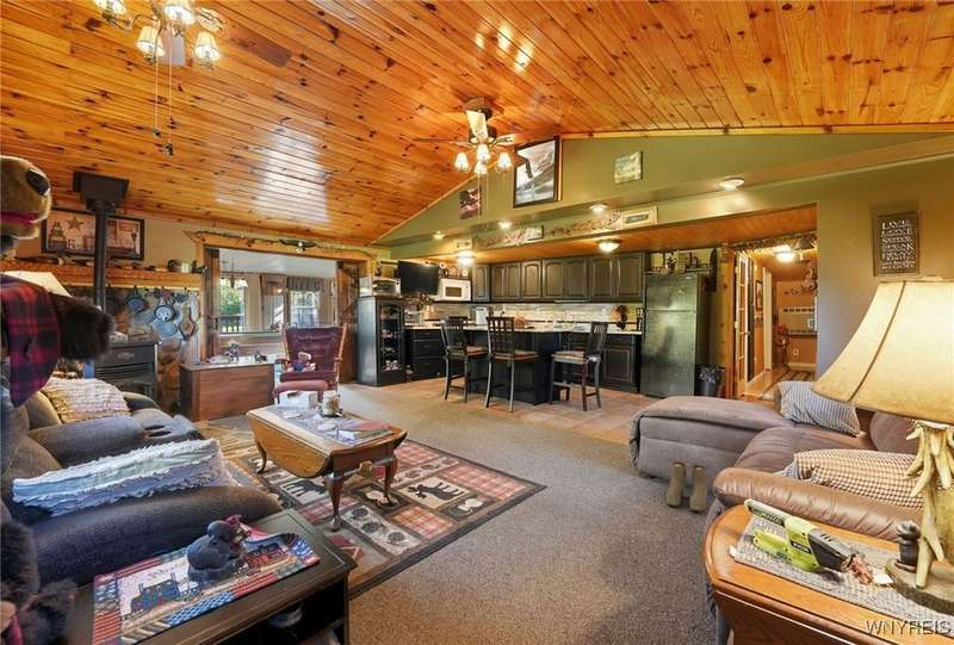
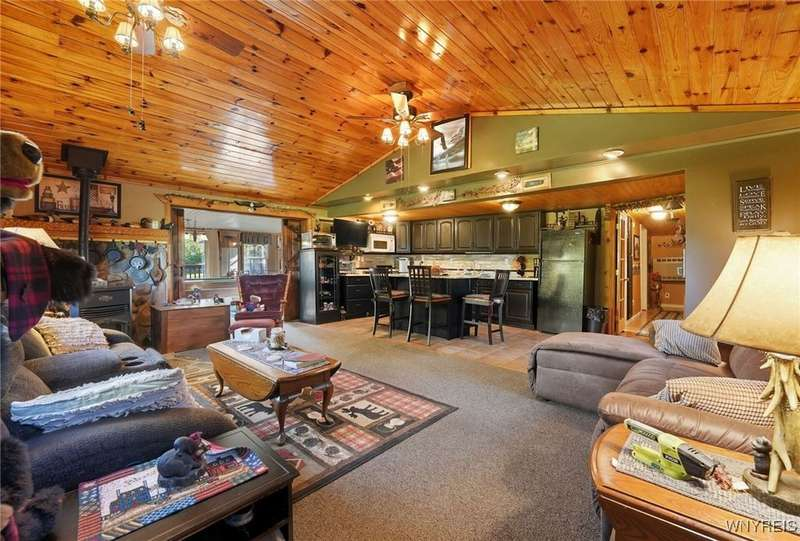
- boots (683, 484)
